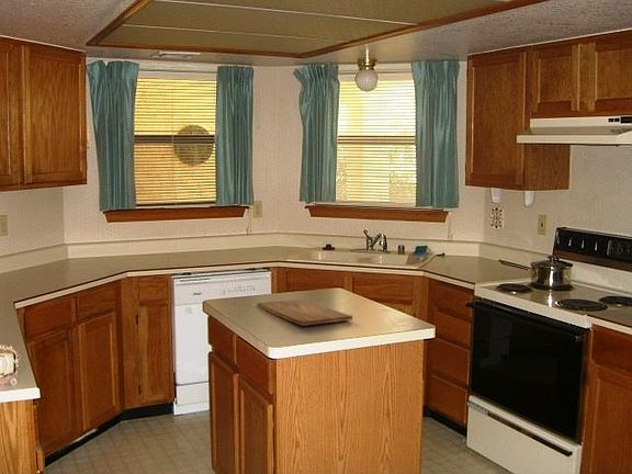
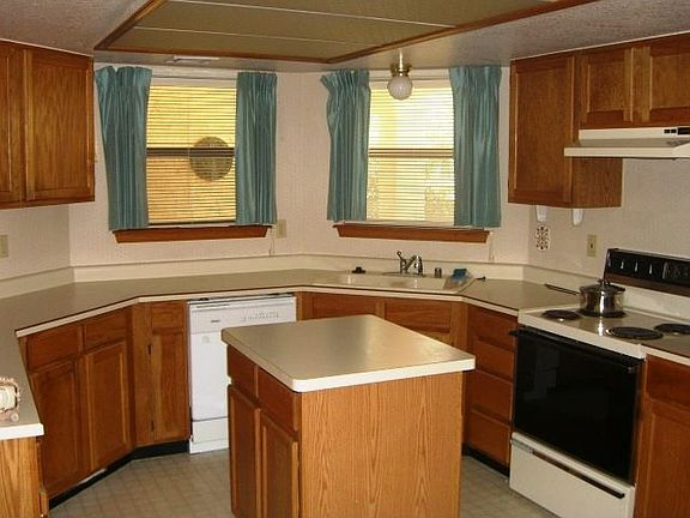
- cutting board (301, 311)
